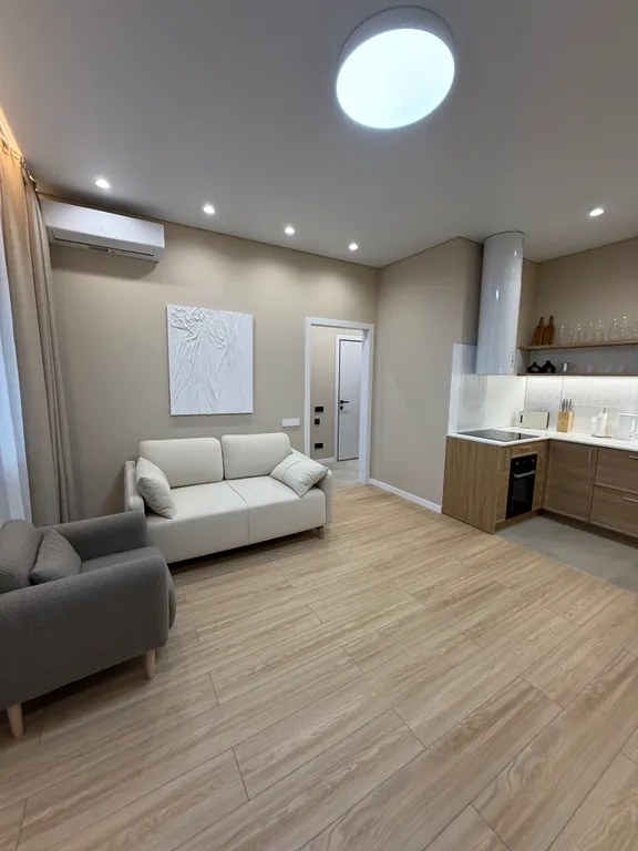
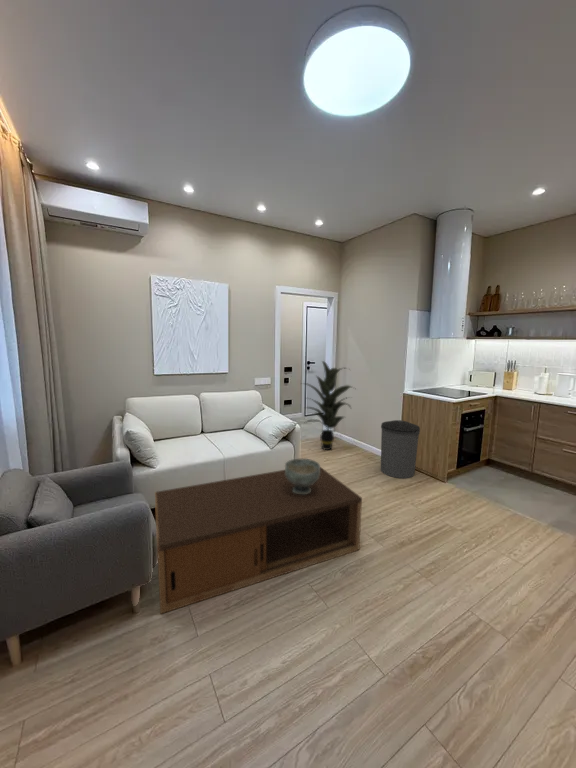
+ coffee table (257, 521)
+ trash can (398, 446)
+ decorative bowl (302, 477)
+ indoor plant (327, 405)
